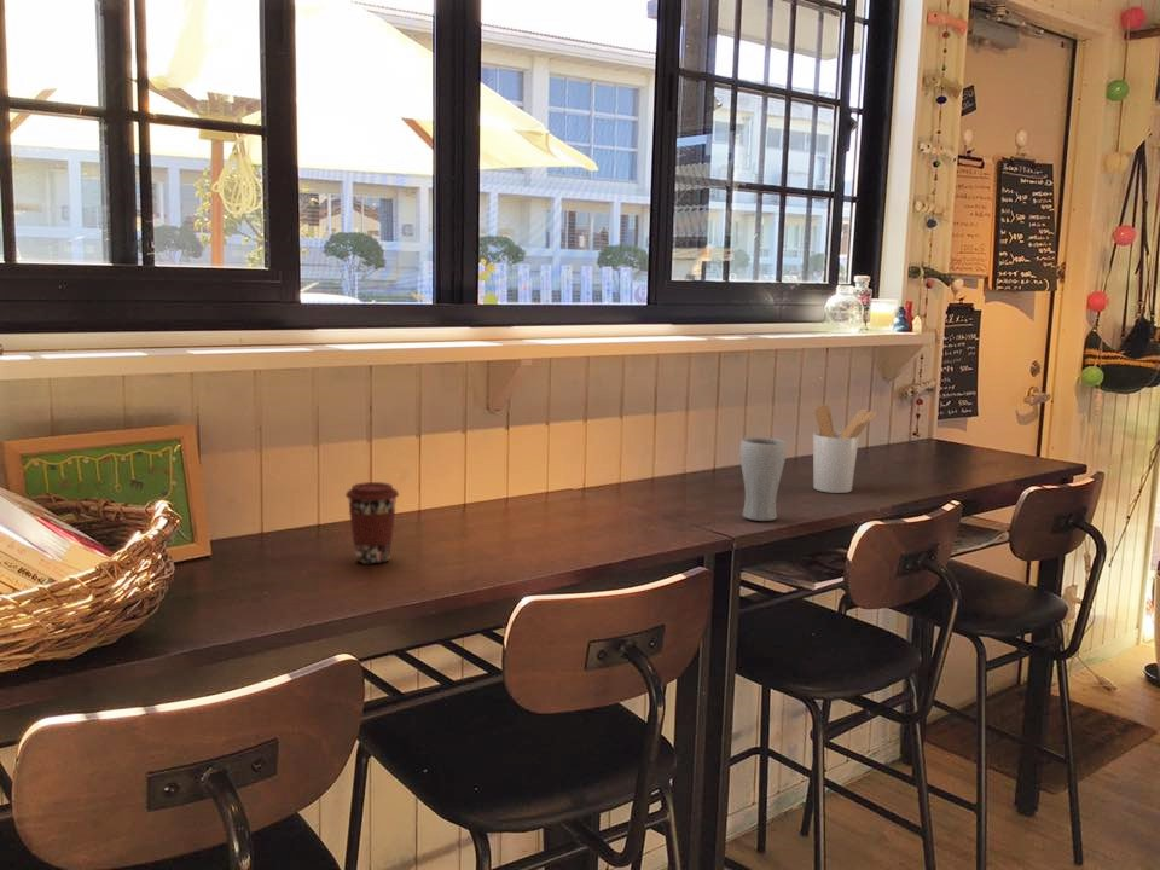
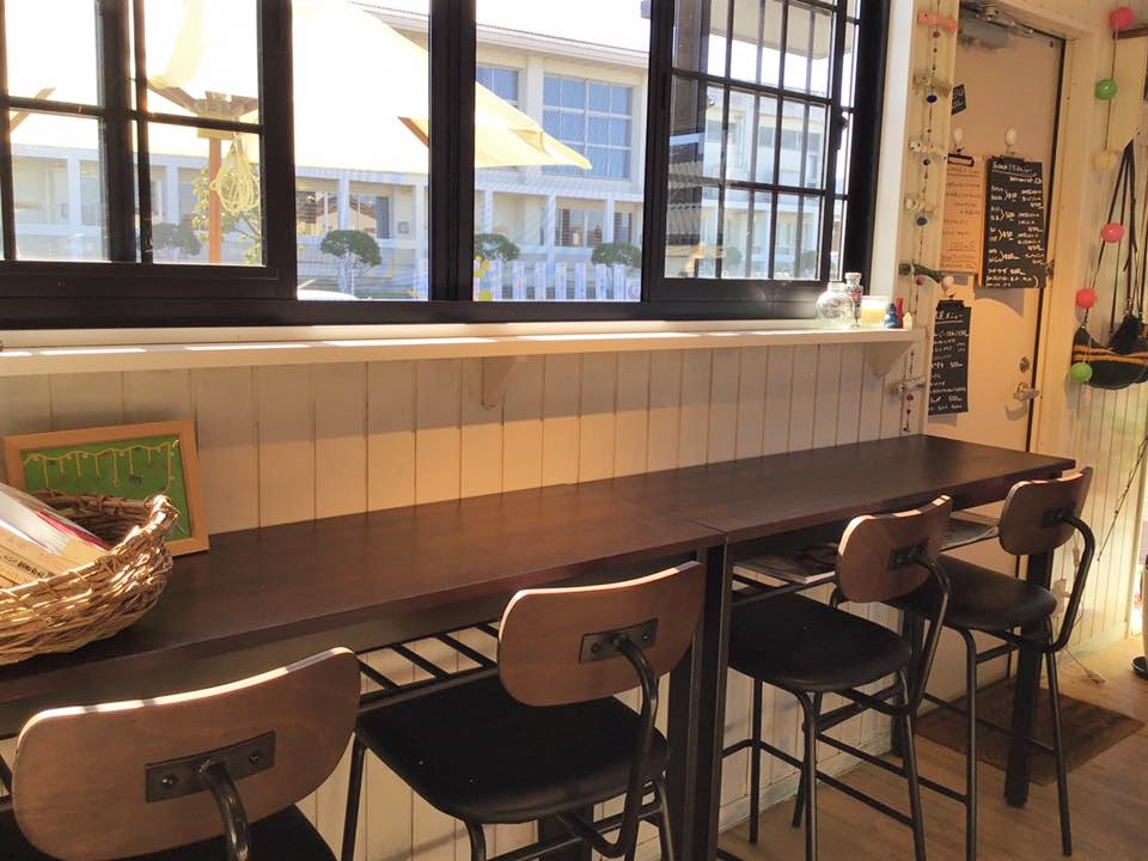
- coffee cup (372, 522)
- utensil holder (843, 447)
- drinking glass (761, 480)
